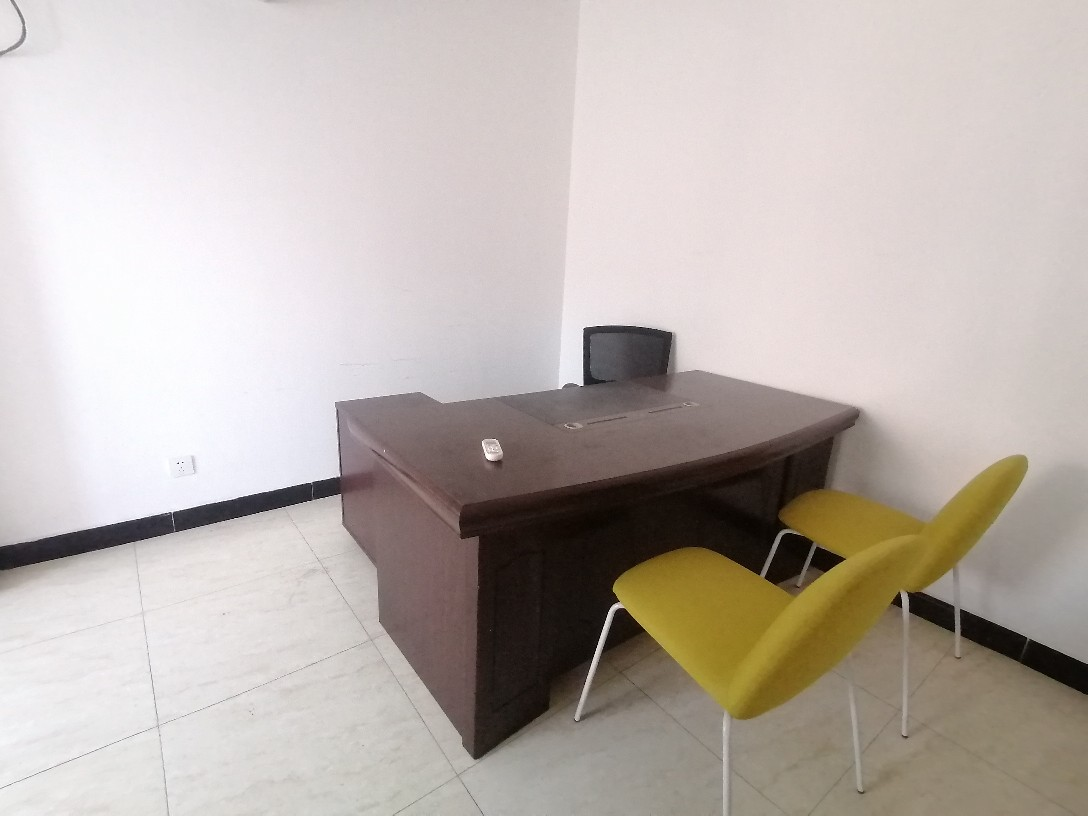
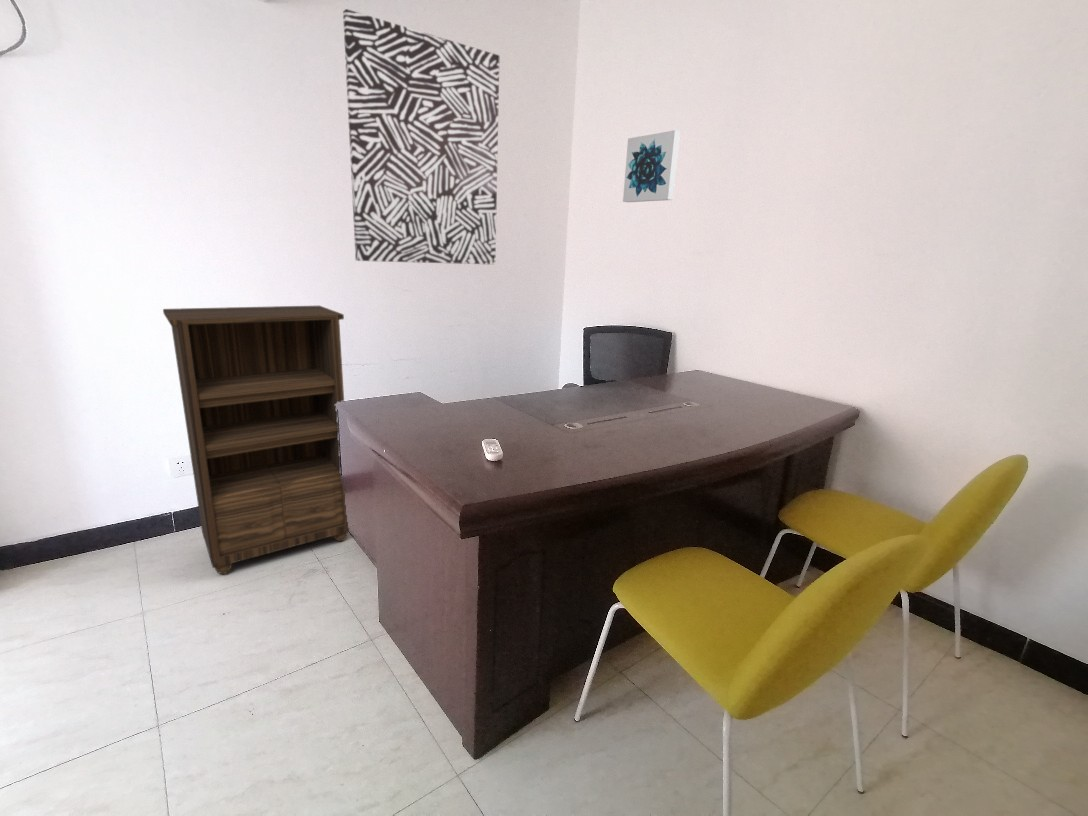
+ bookshelf (268, 434)
+ wall art (429, 155)
+ wall art (649, 168)
